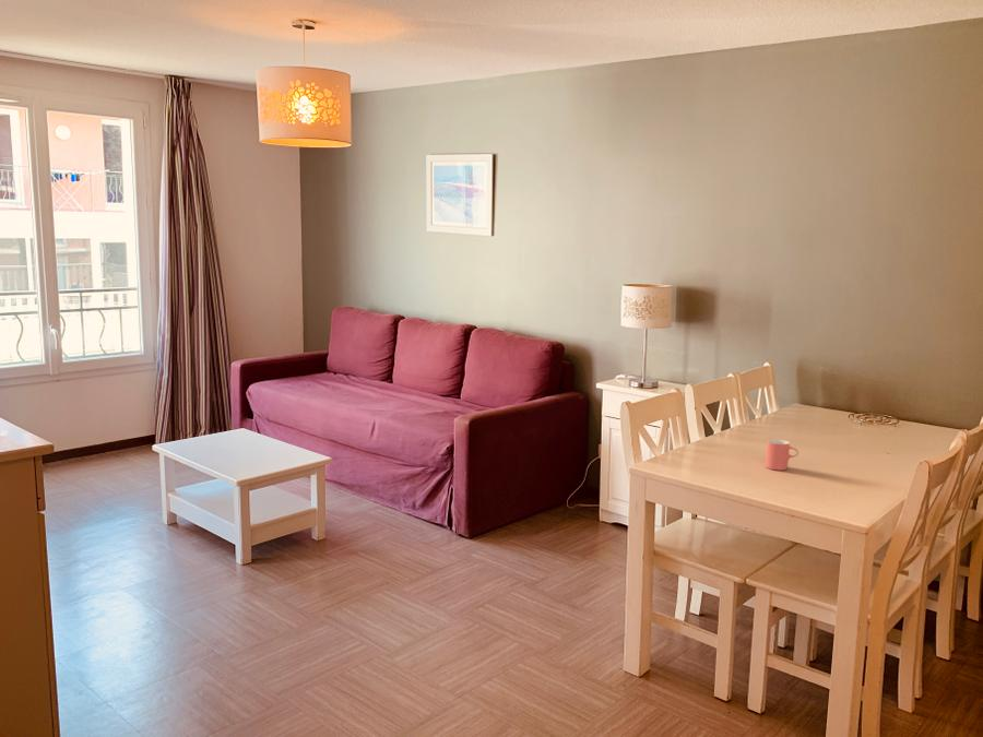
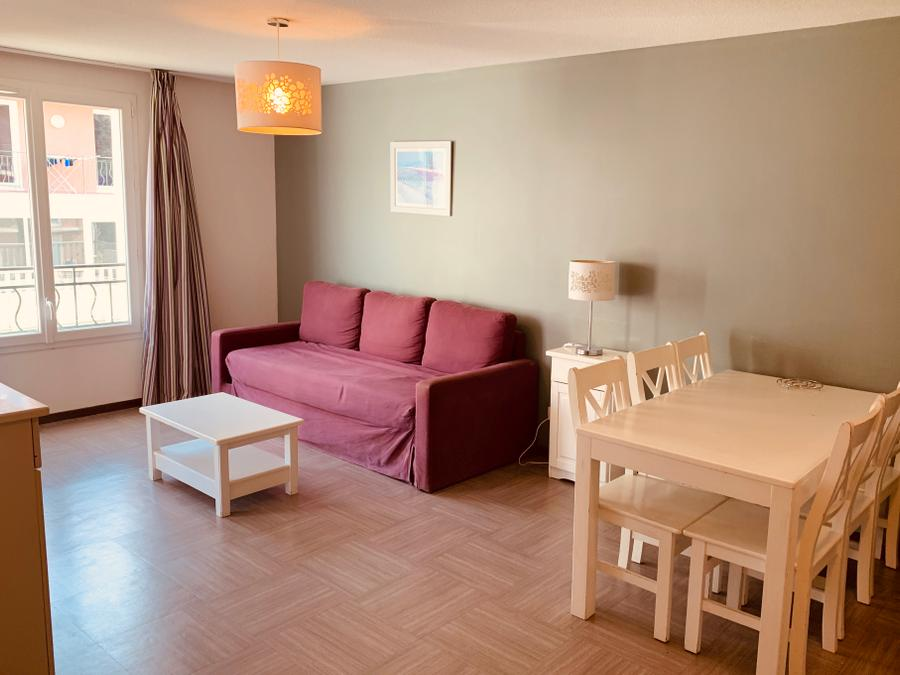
- cup (782, 455)
